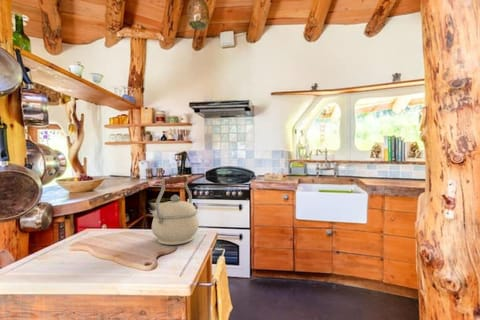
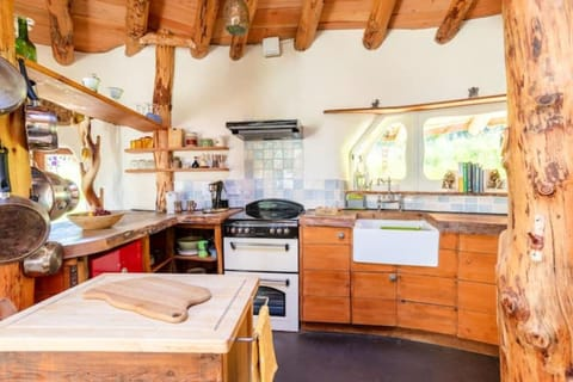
- kettle (177, 207)
